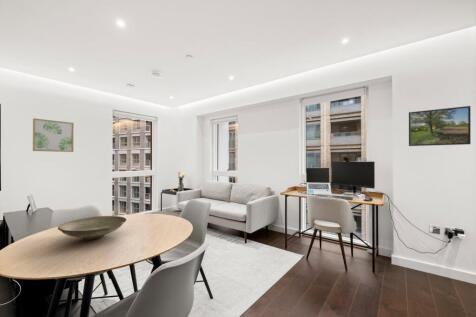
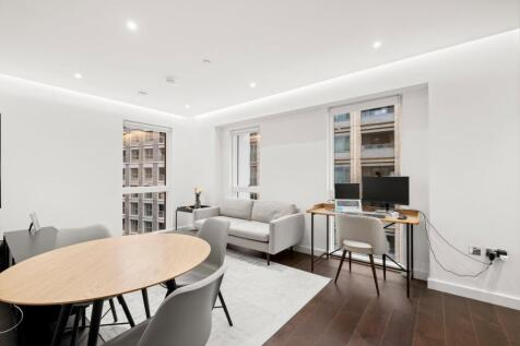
- wall art (54, 136)
- decorative bowl (94, 229)
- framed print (437, 127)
